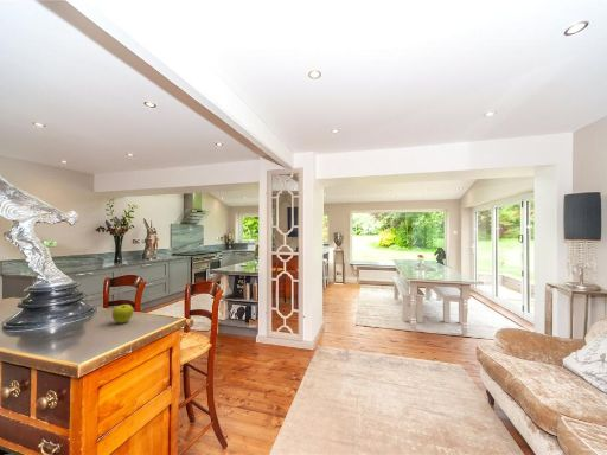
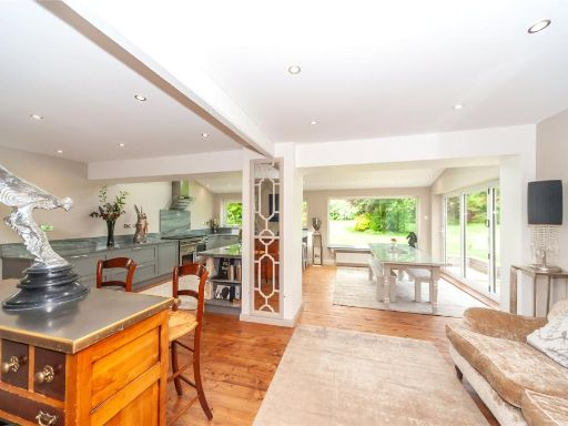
- fruit (122, 313)
